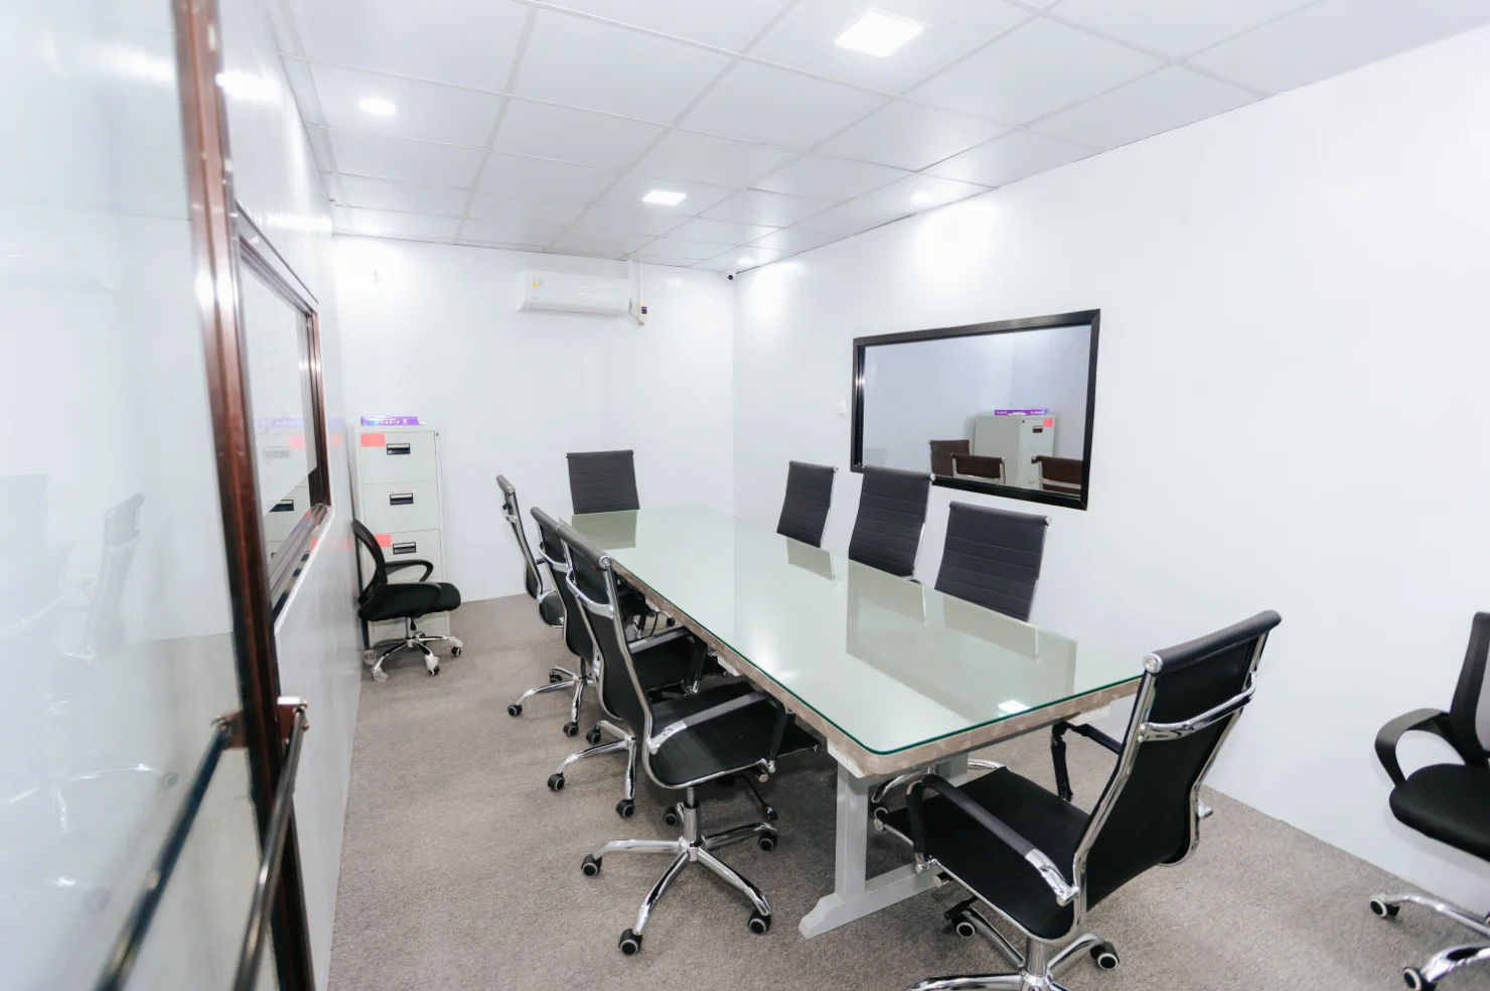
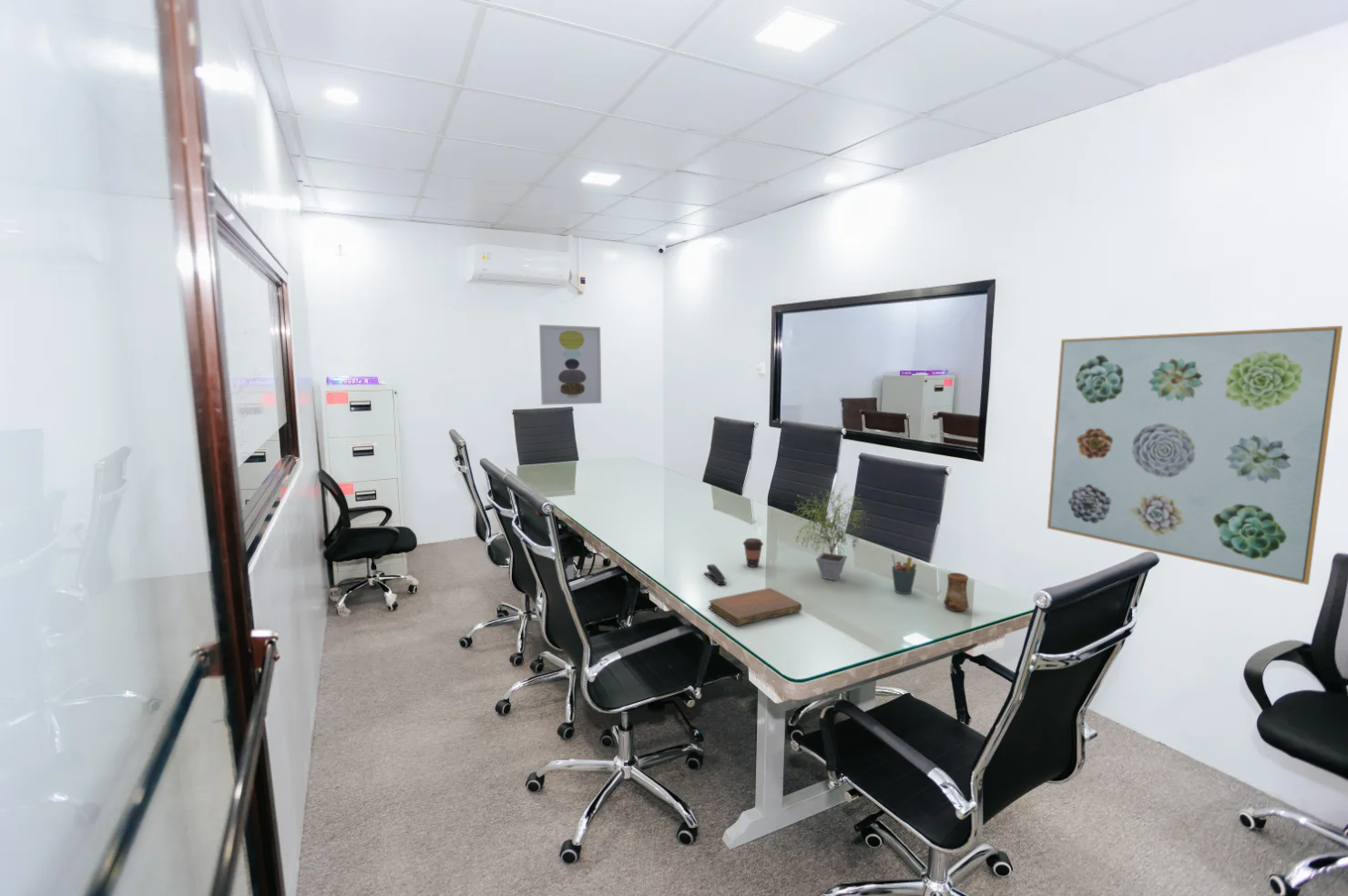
+ pen holder (904, 574)
+ potted plant (828, 529)
+ wall art (1168, 445)
+ wall art (571, 365)
+ stapler (715, 573)
+ cup (956, 591)
+ coffee cup (752, 553)
+ notebook (754, 606)
